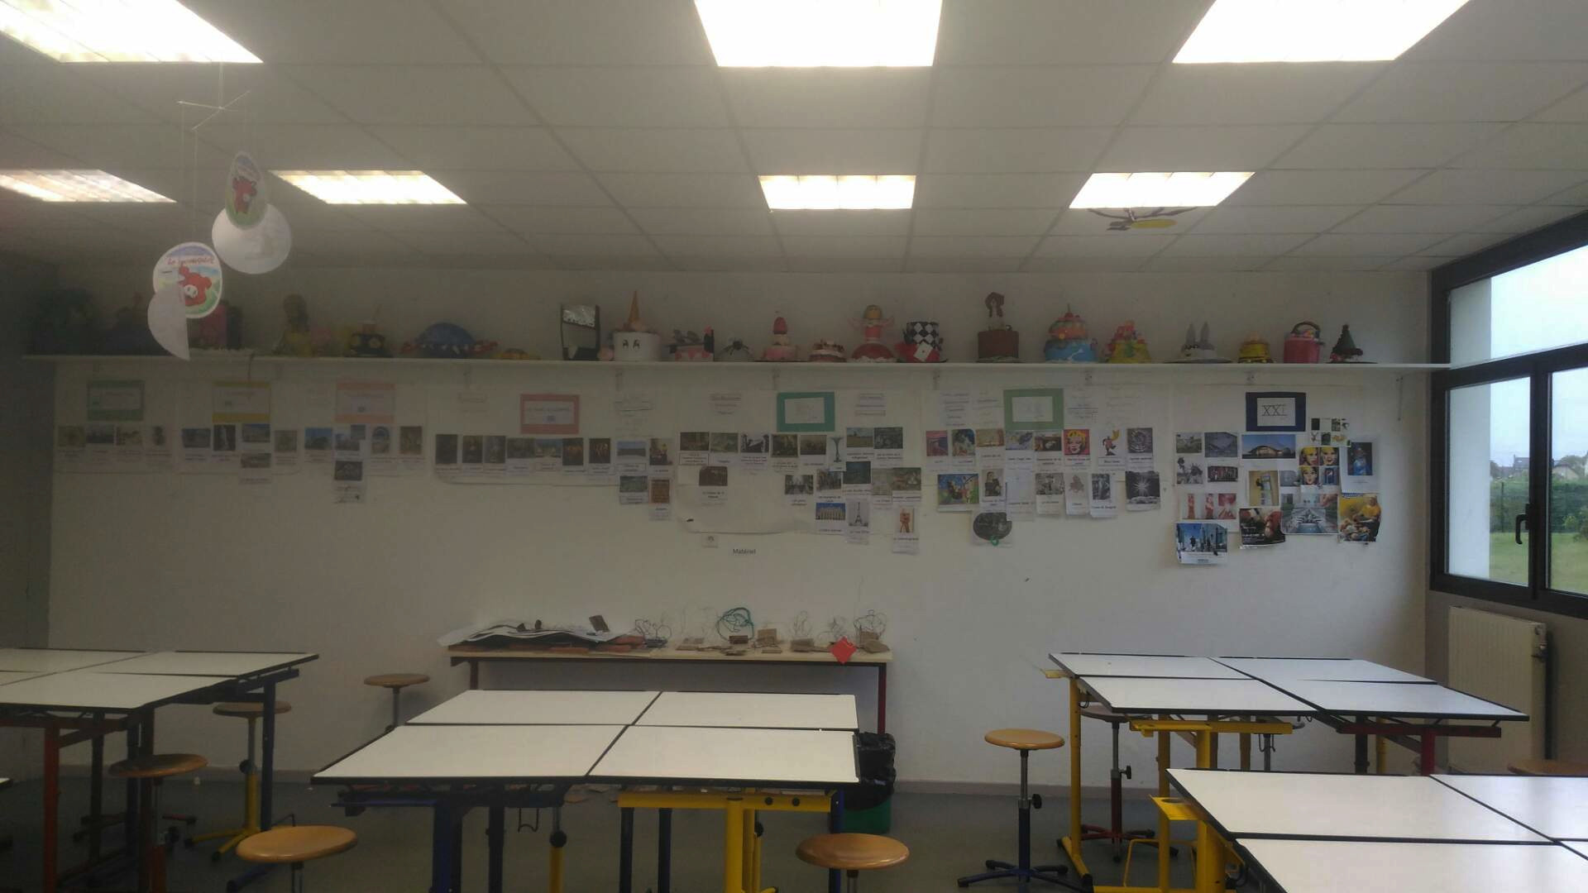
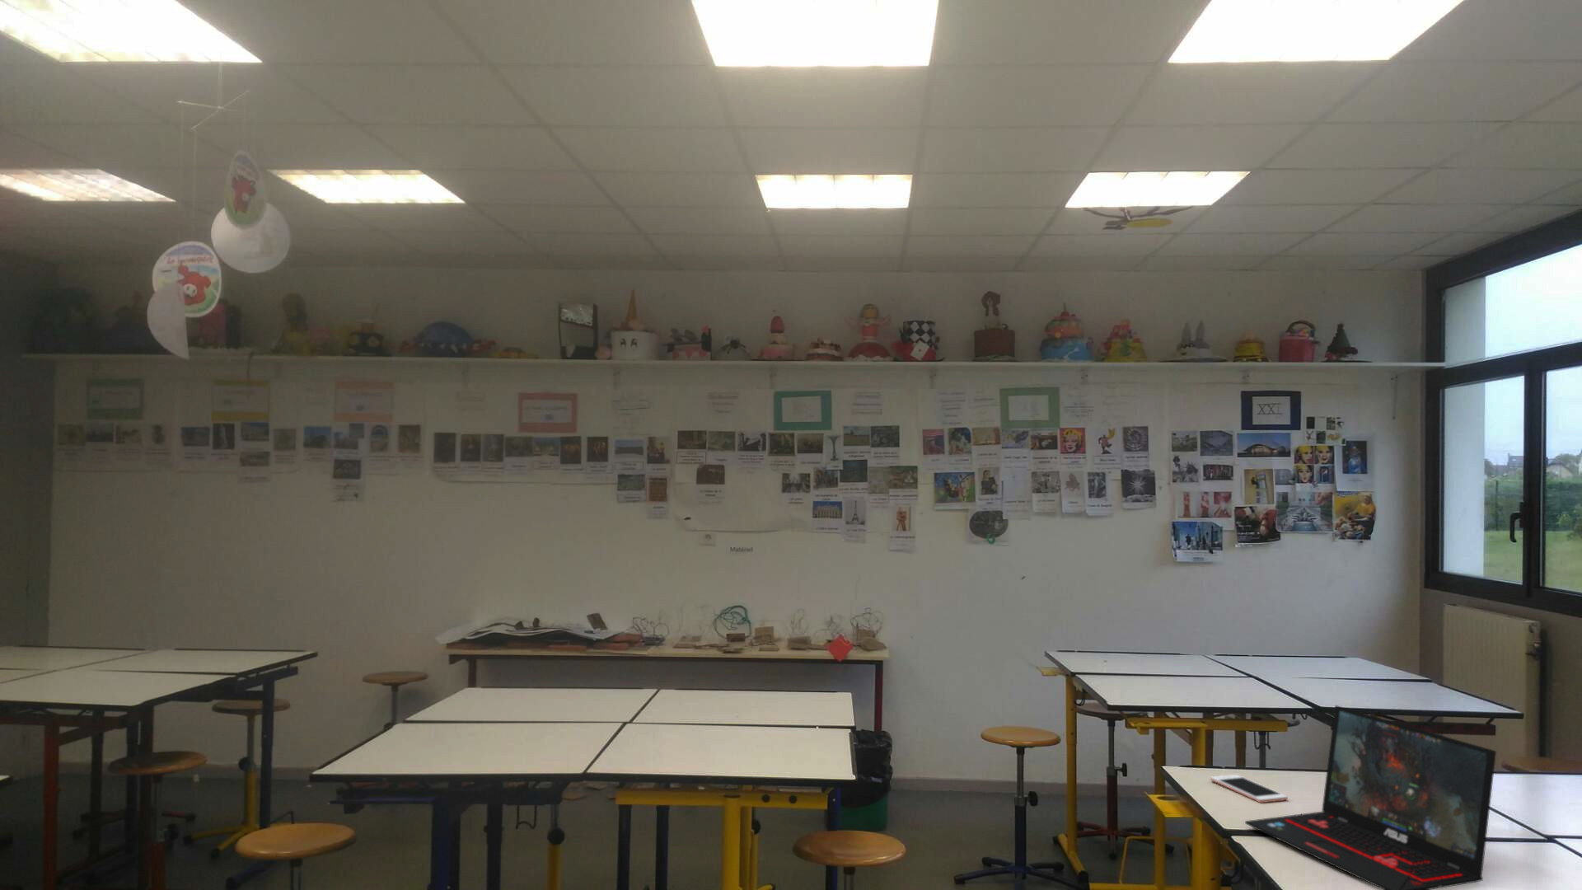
+ cell phone (1247, 788)
+ laptop (1363, 791)
